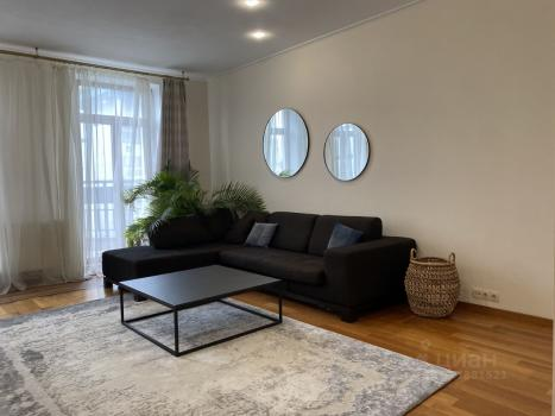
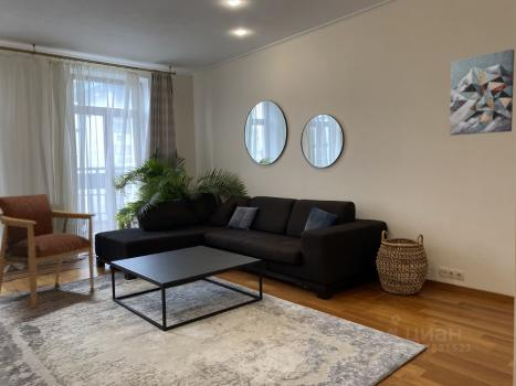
+ wall art (480, 94)
+ armchair (42, 245)
